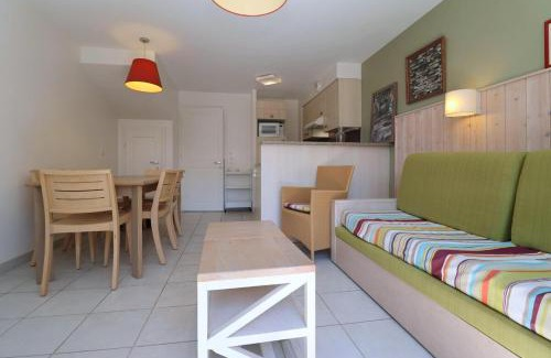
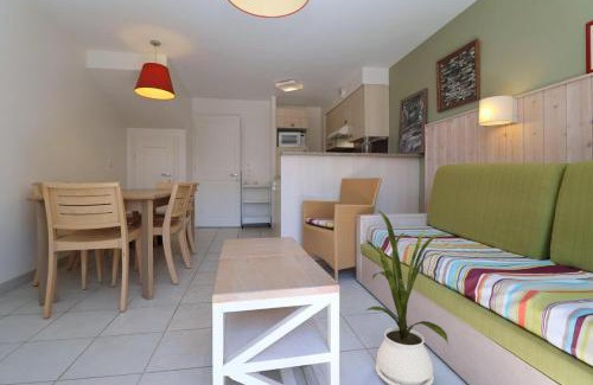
+ house plant (401, 291)
